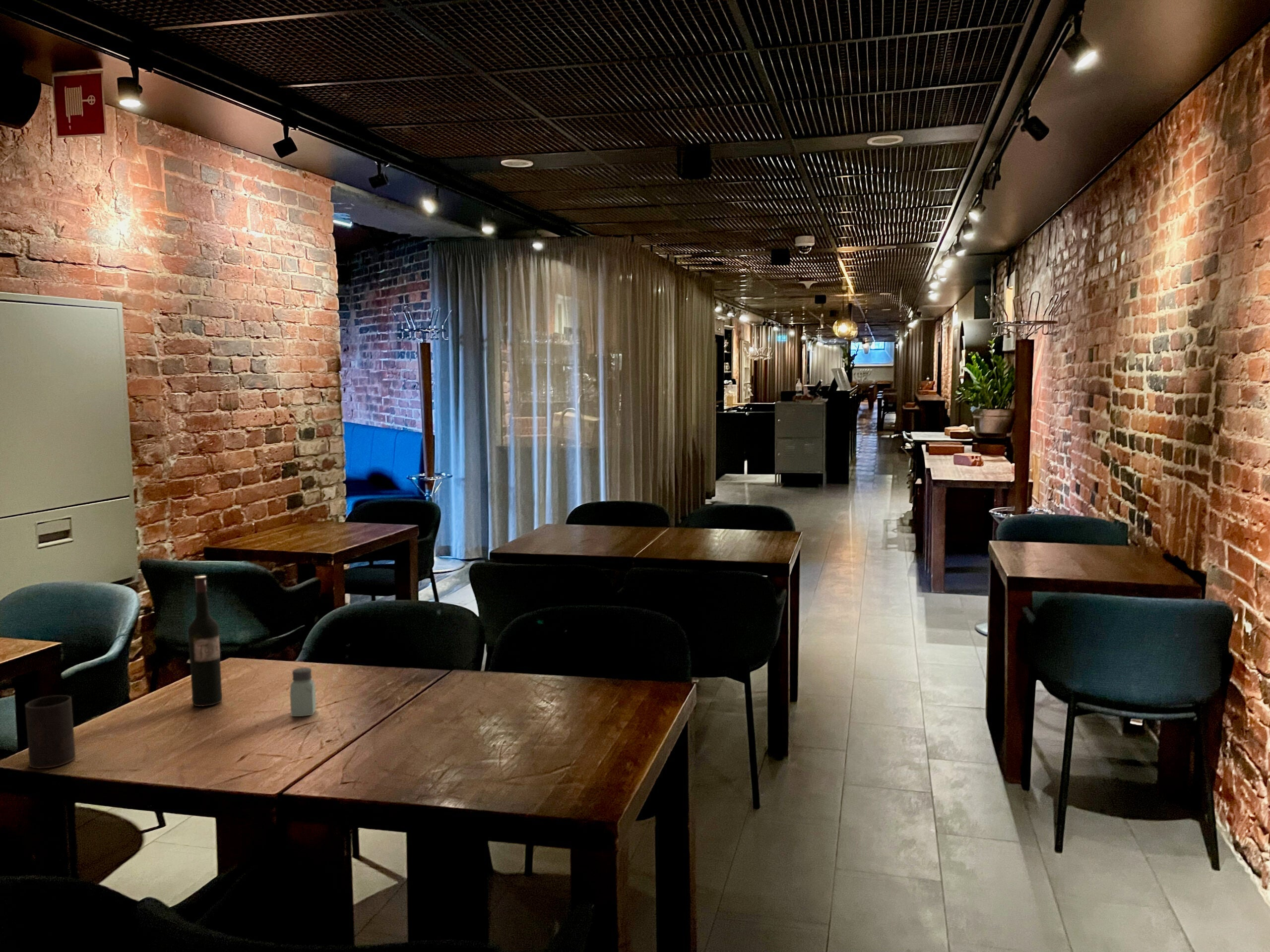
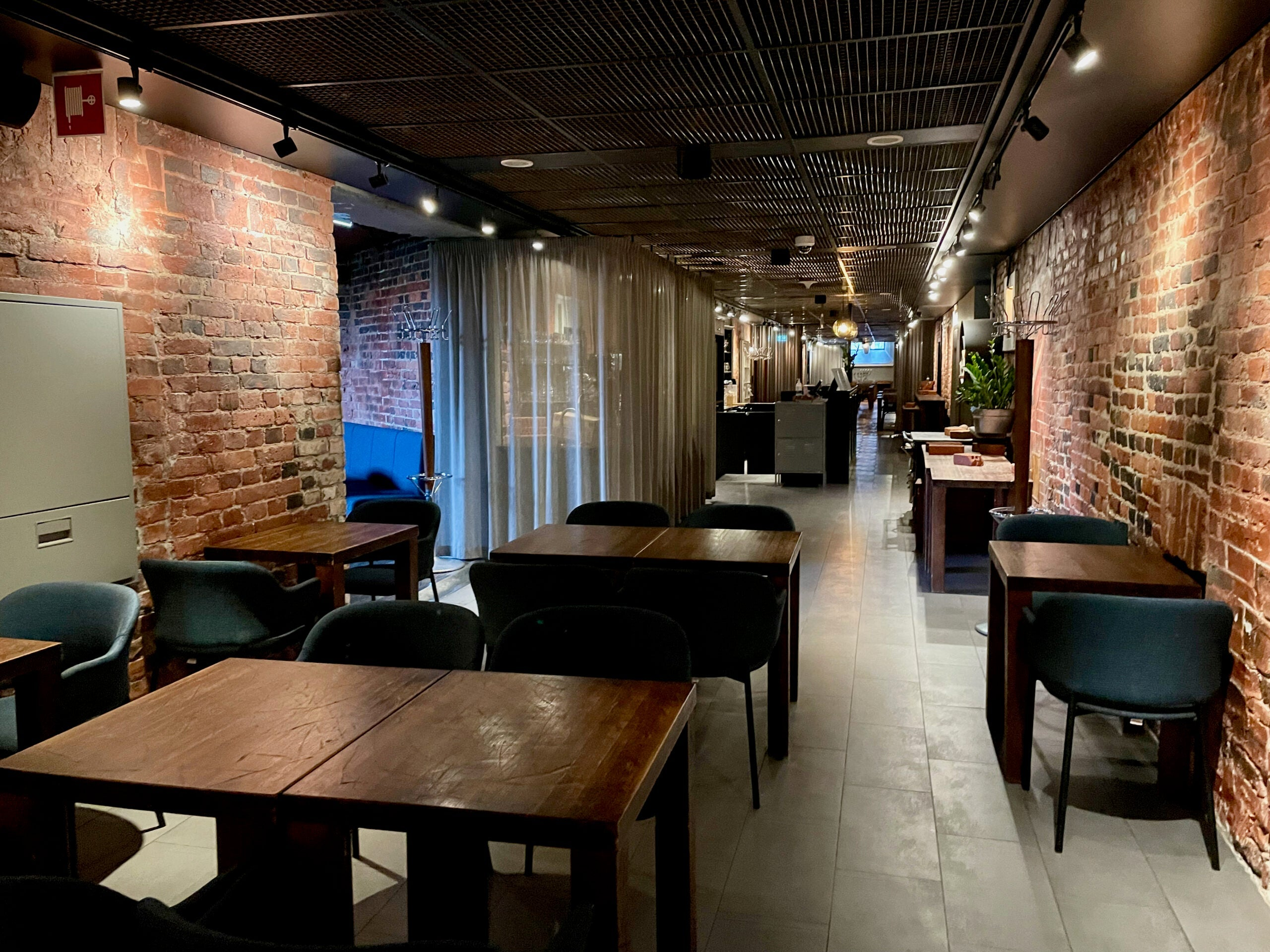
- cup (51, 731)
- saltshaker (303, 691)
- wine bottle (204, 640)
